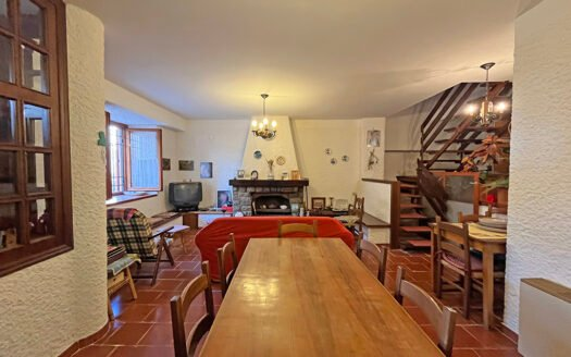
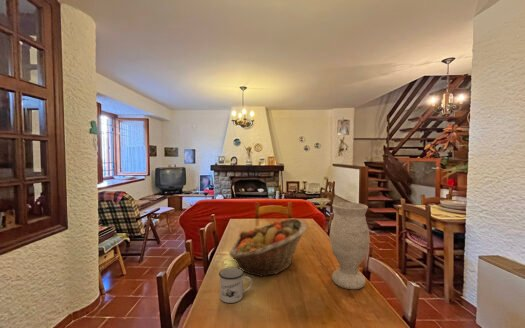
+ vase (349, 243)
+ mug (235, 284)
+ fruit basket (268, 242)
